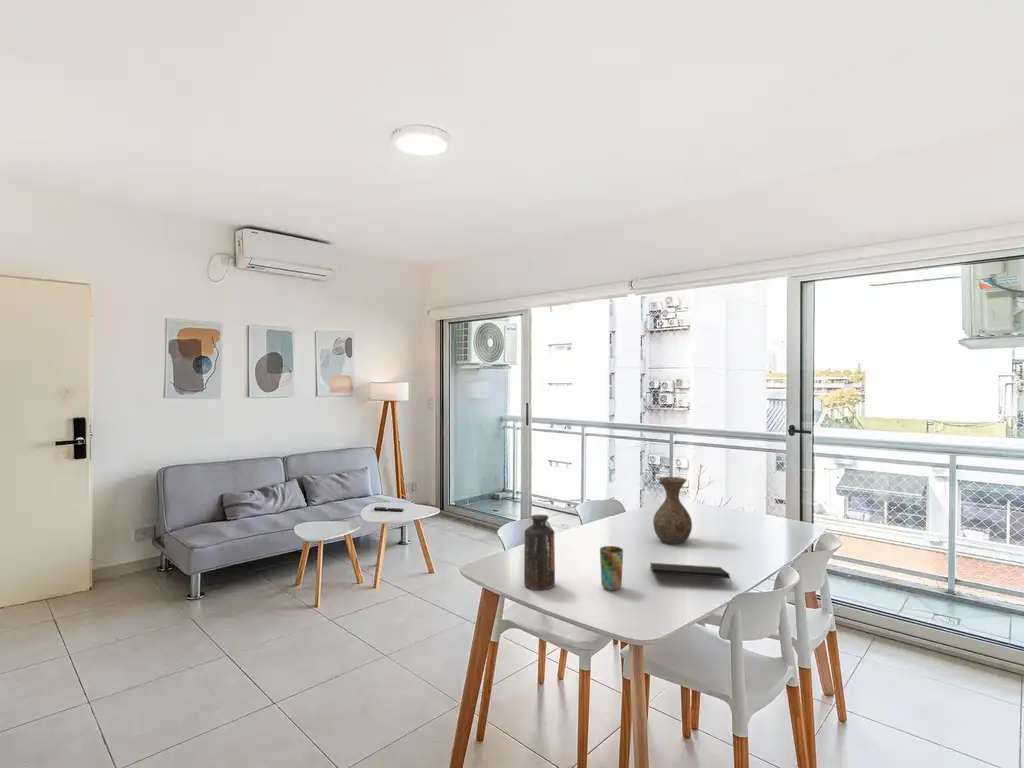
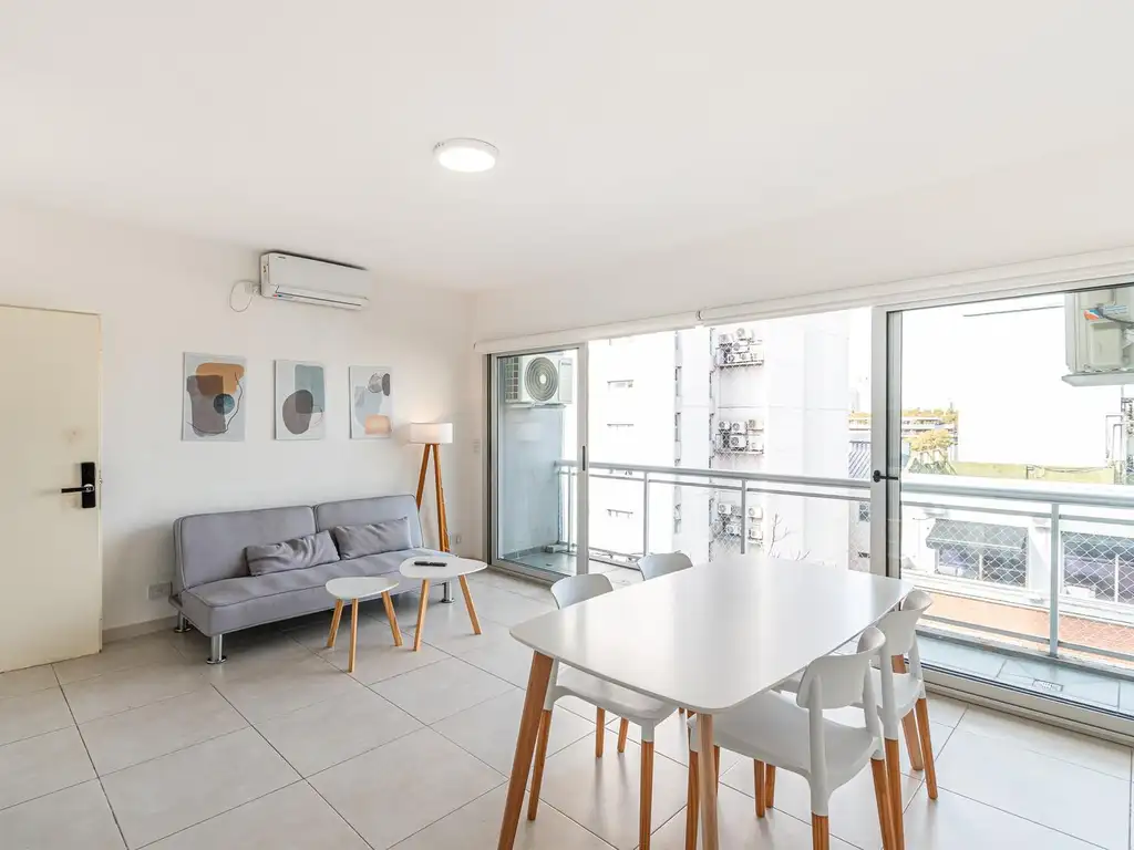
- notepad (687, 570)
- vase (672, 510)
- bottle (539, 550)
- cup (611, 568)
